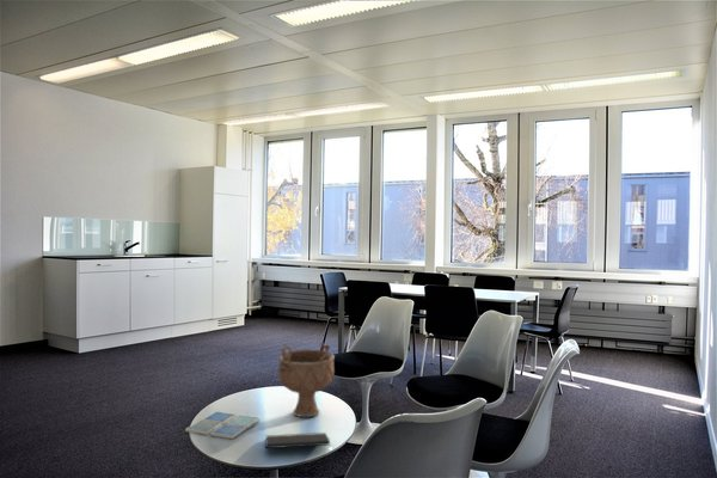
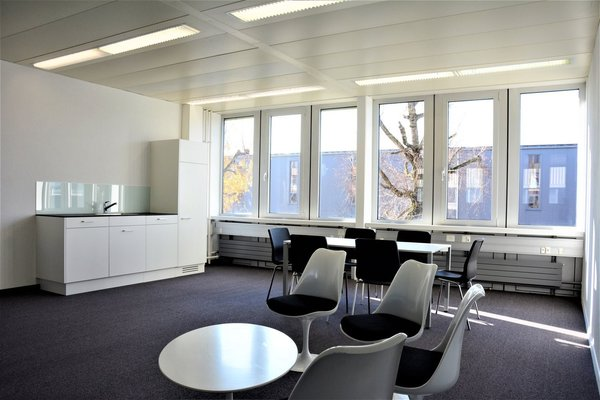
- notepad (296, 440)
- drink coaster (223, 424)
- decorative bowl (305, 379)
